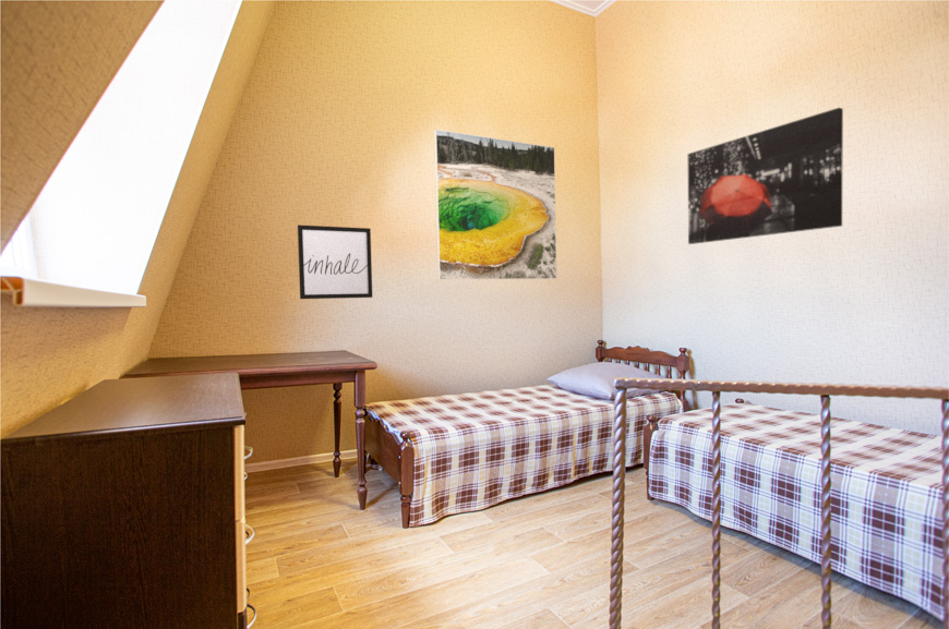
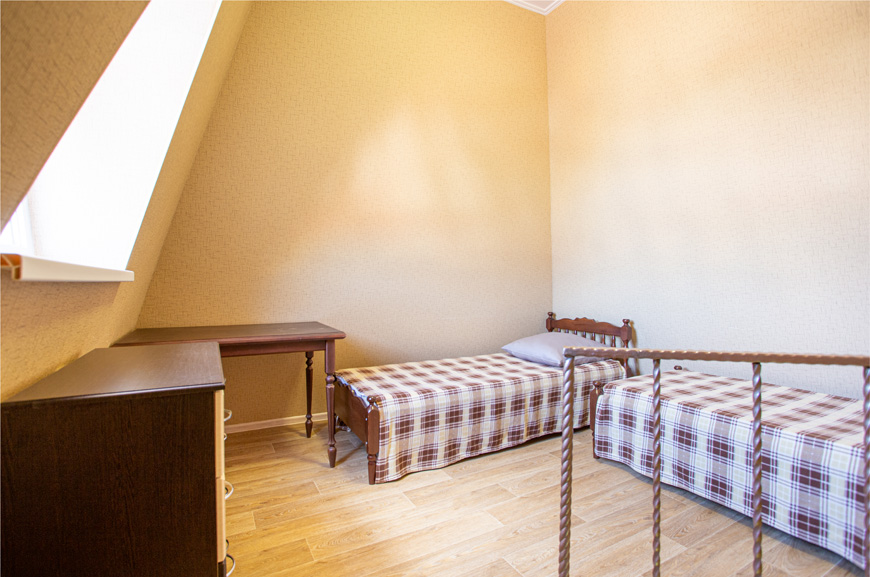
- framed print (500, 209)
- wall art (336, 262)
- wall art (755, 185)
